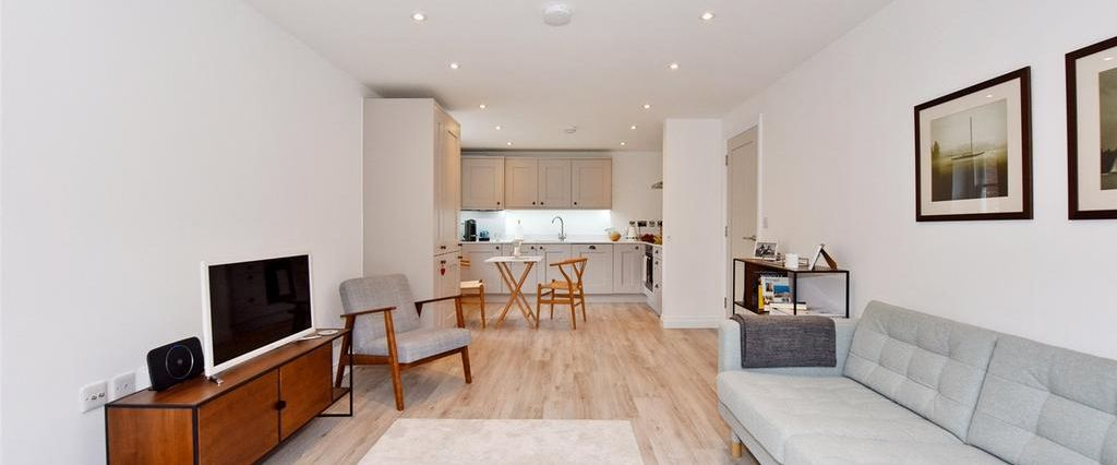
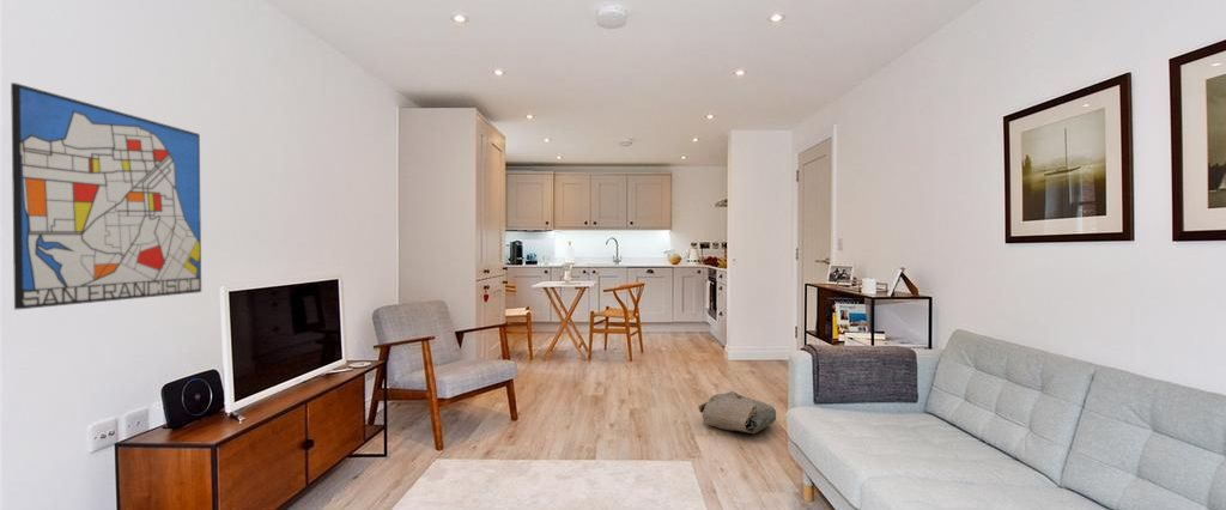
+ wall art (123, 206)
+ bag (741, 409)
